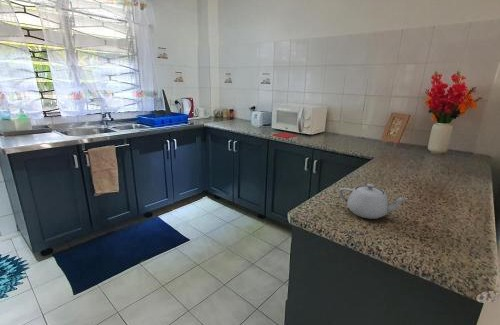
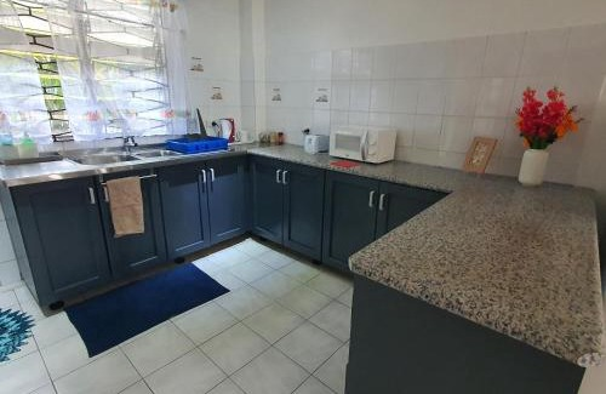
- teapot (370, 199)
